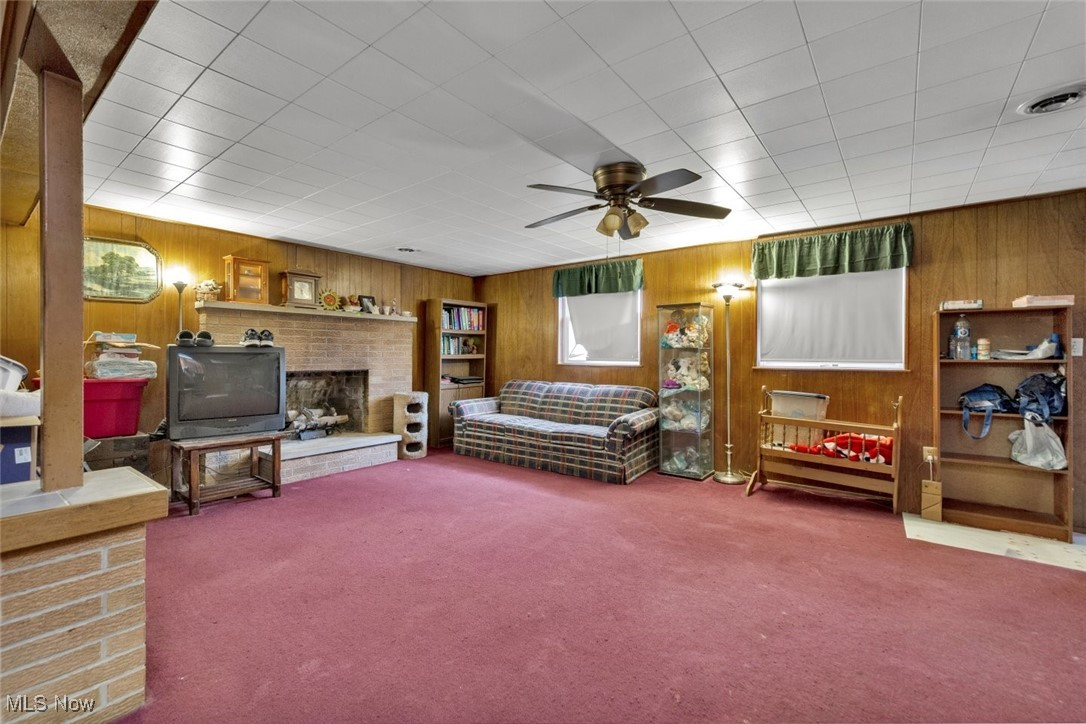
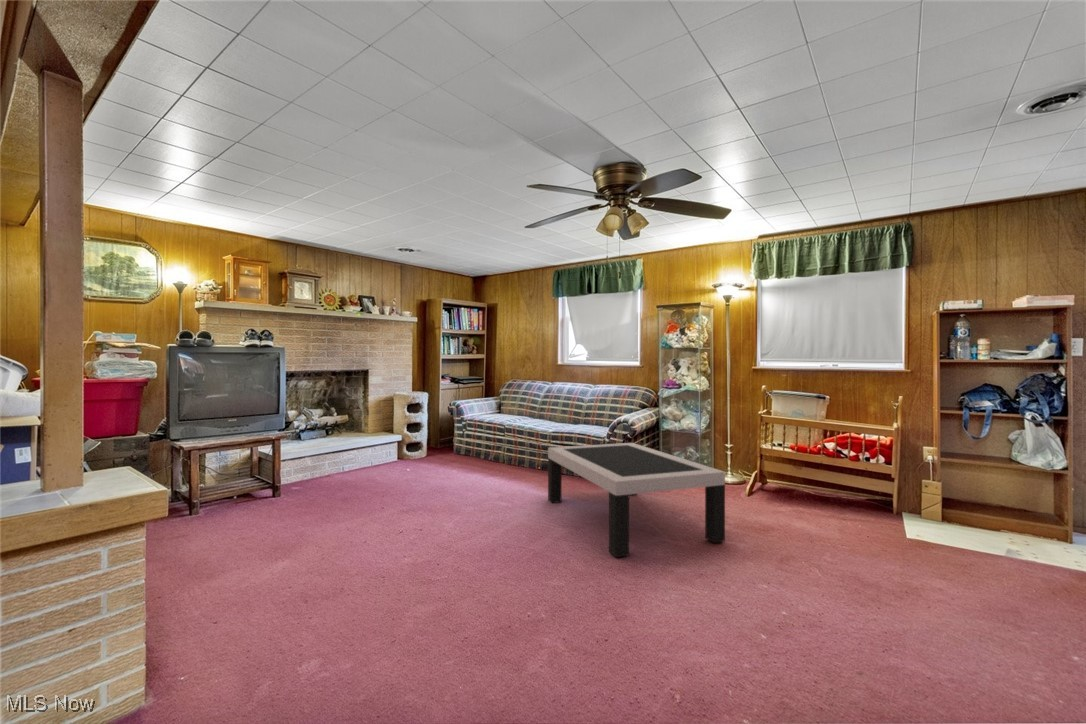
+ coffee table (625, 488)
